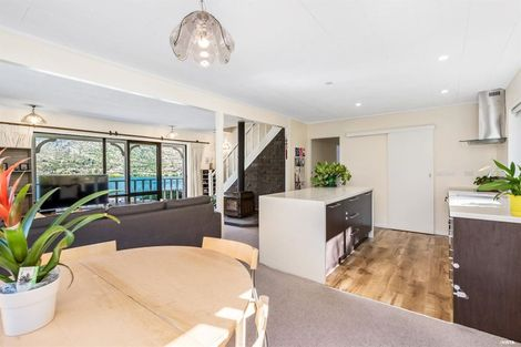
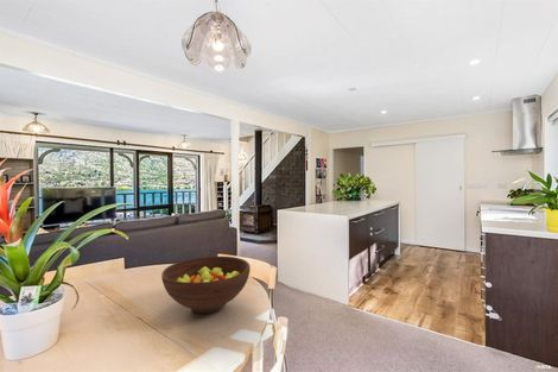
+ fruit bowl (208, 286)
